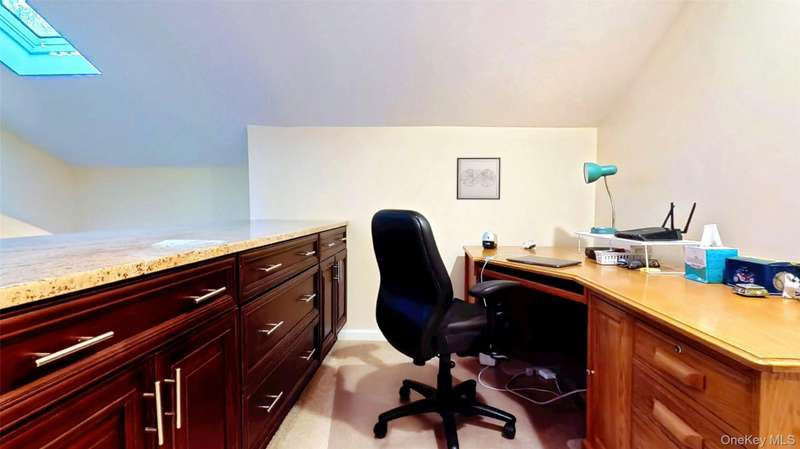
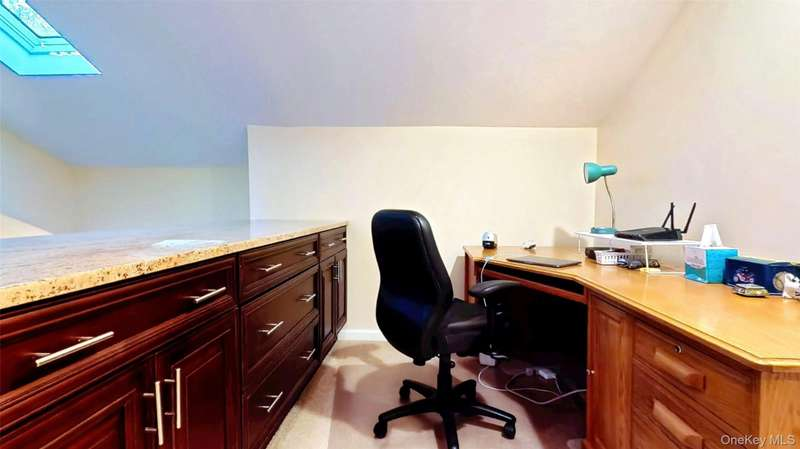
- wall art (478, 178)
